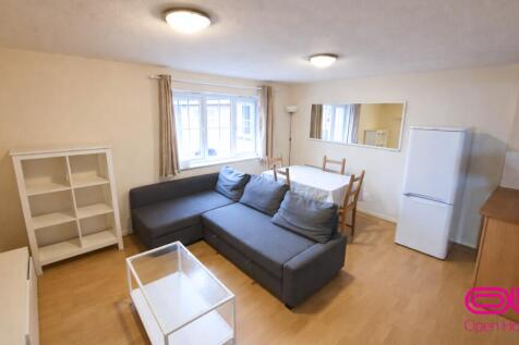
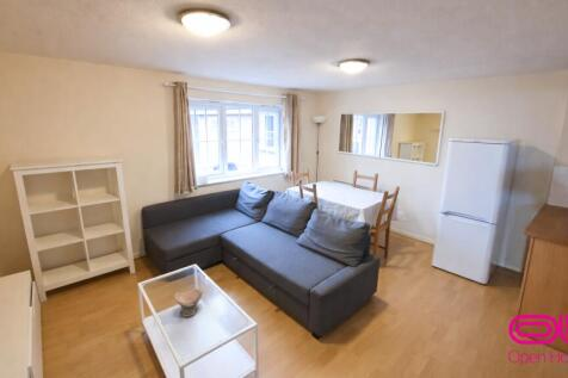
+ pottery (189, 300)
